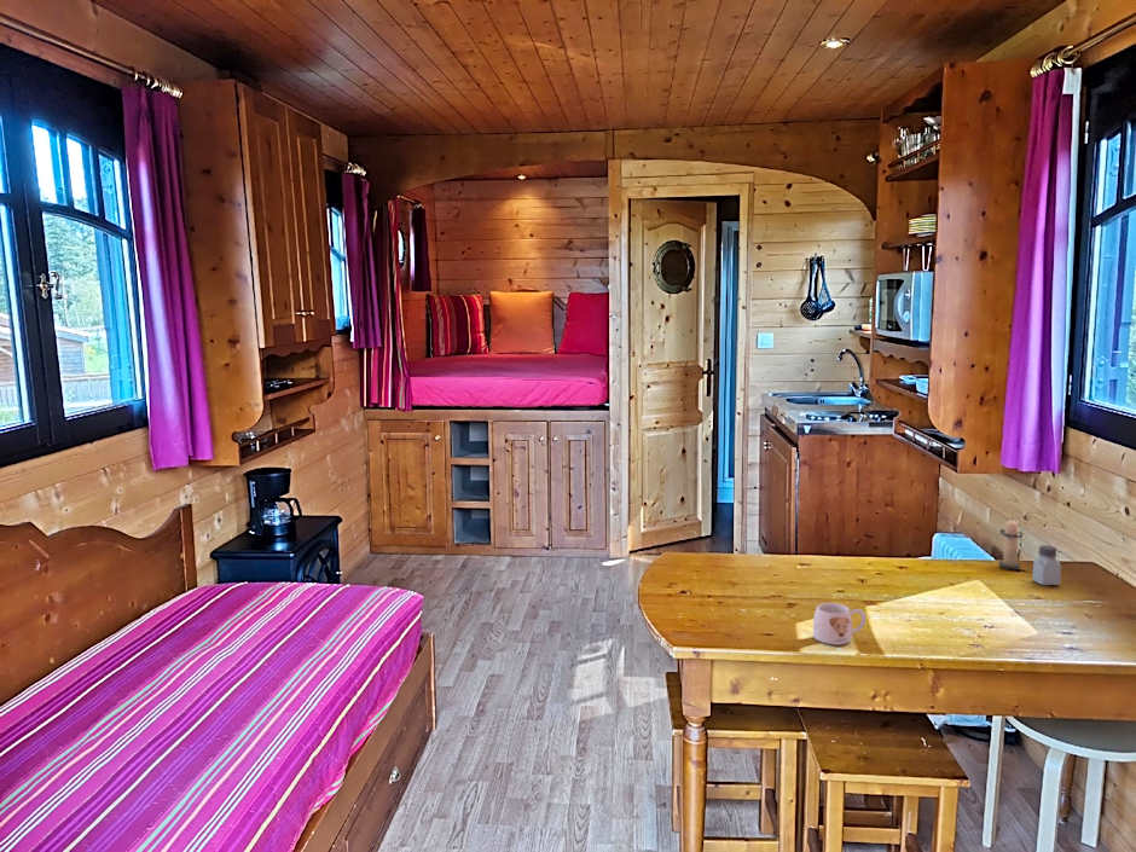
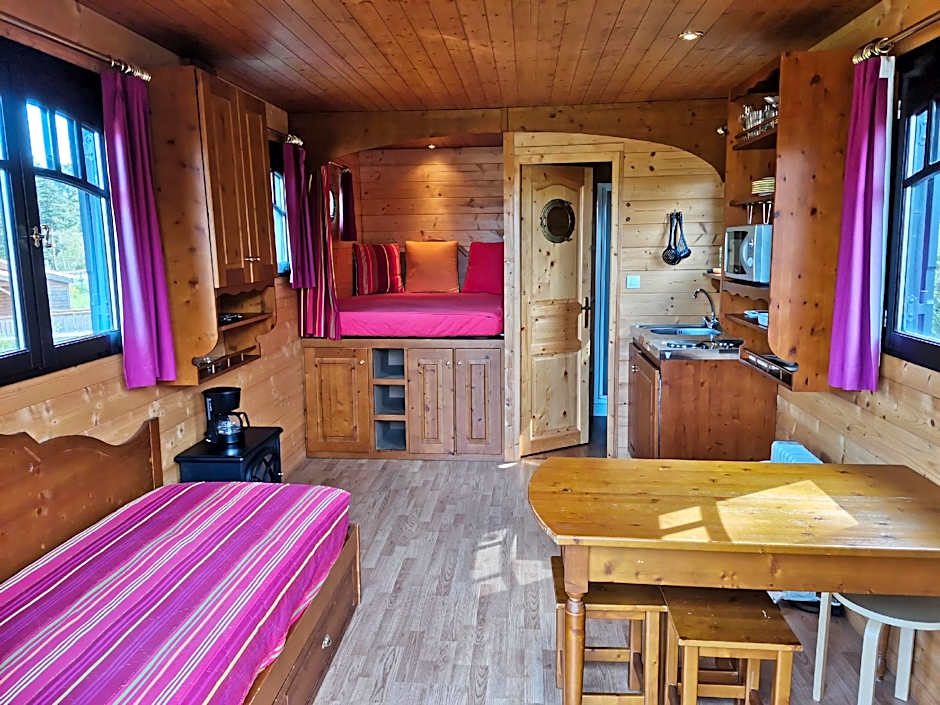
- candle (1010, 541)
- mug (839, 622)
- saltshaker (1047, 564)
